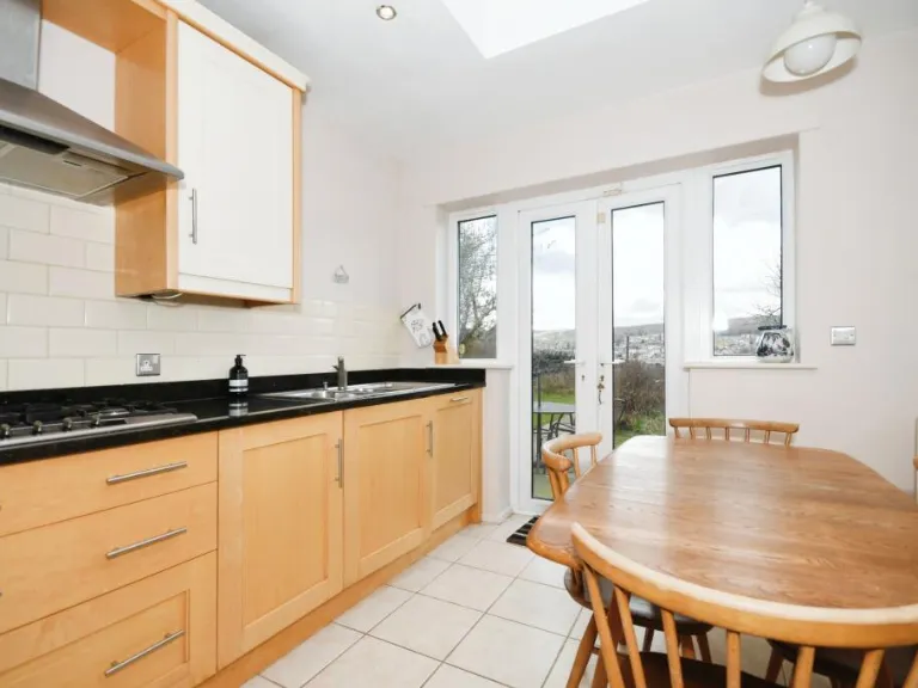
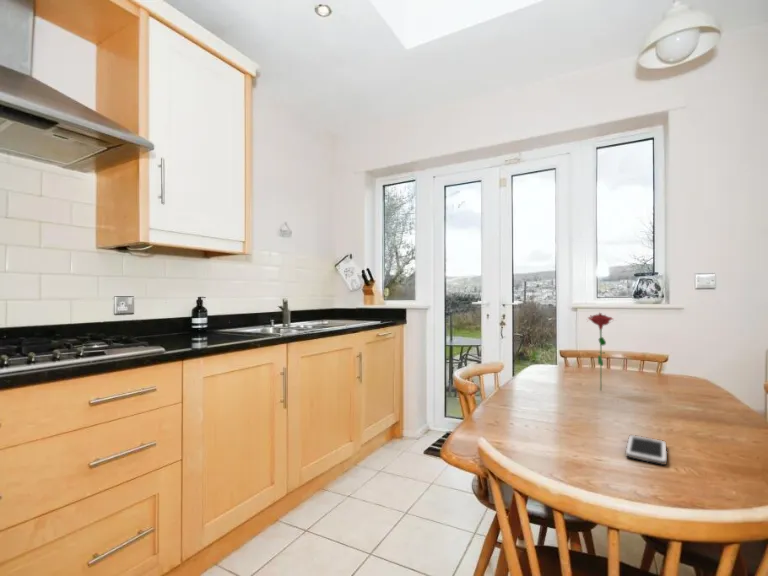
+ flower (602, 352)
+ cell phone (646, 448)
